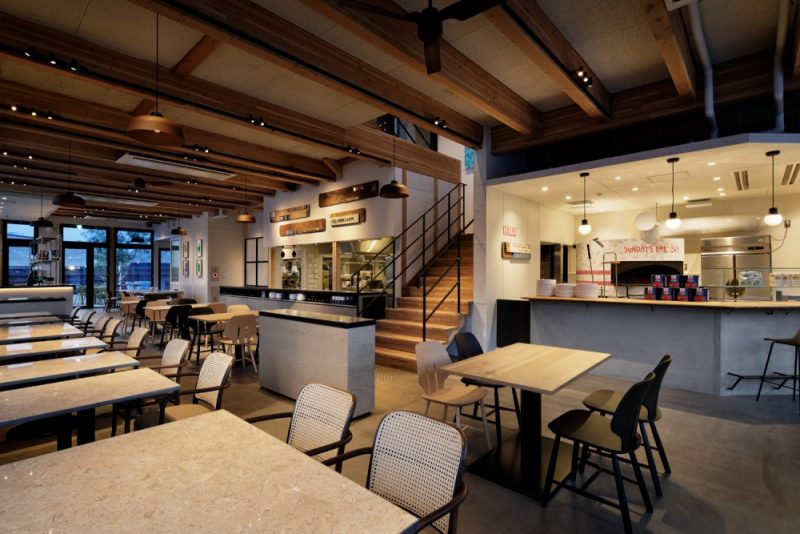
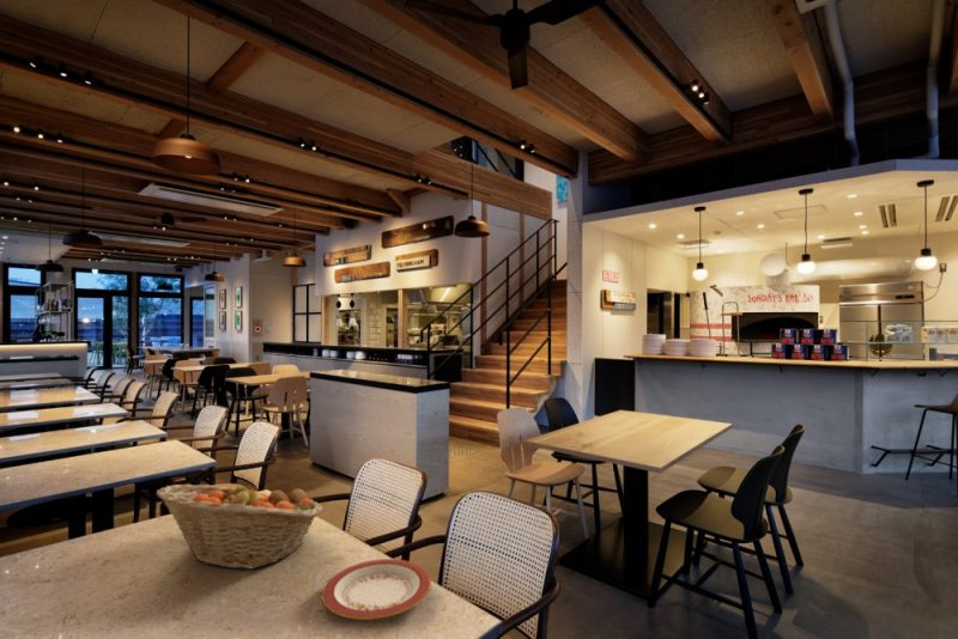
+ fruit basket (242, 512)
+ plate (377, 589)
